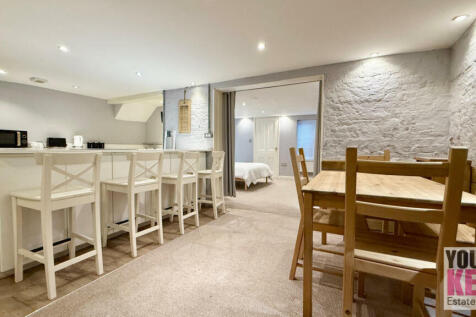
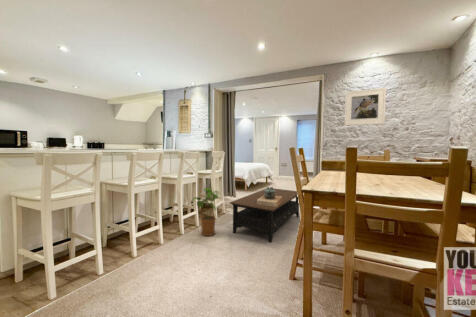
+ coffee table (269, 210)
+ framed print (364, 107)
+ decorative urn (270, 194)
+ house plant (206, 211)
